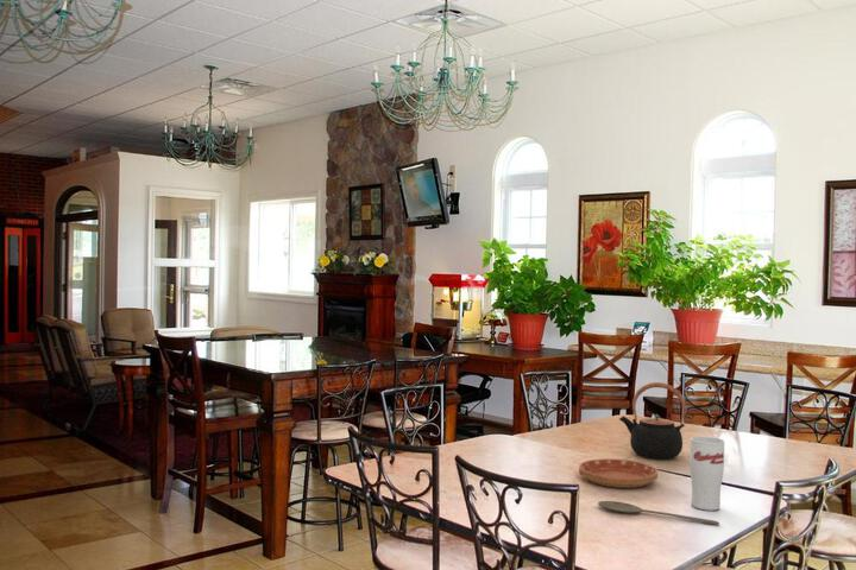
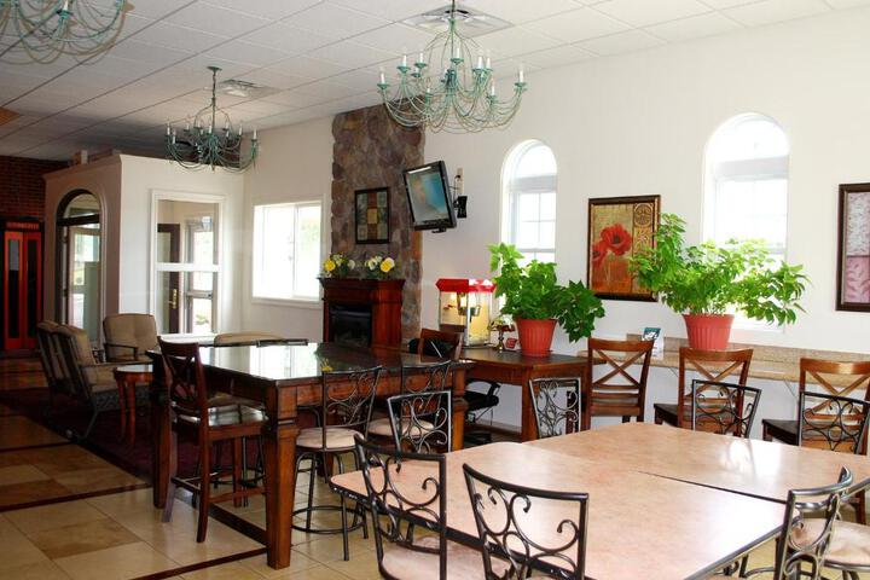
- cup (706, 473)
- saucer (617, 473)
- teapot (652, 418)
- wooden spoon (656, 512)
